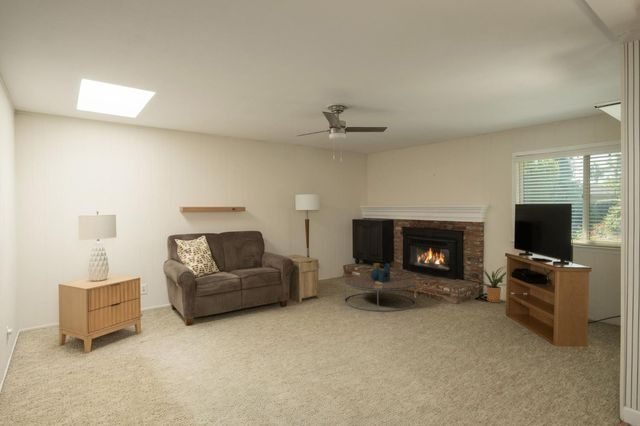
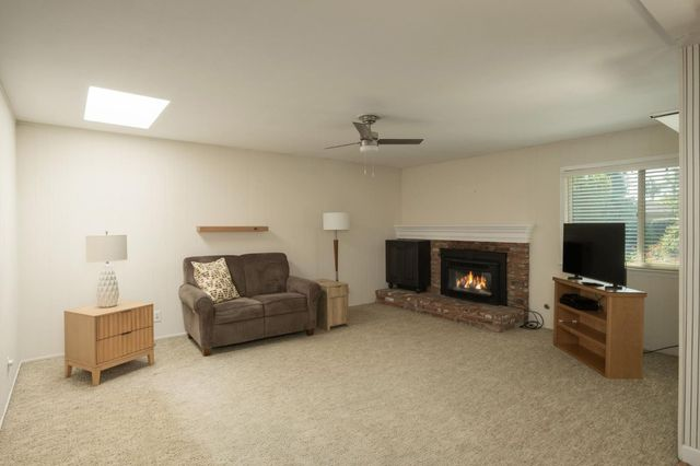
- coffee table (379, 282)
- house plant (494, 282)
